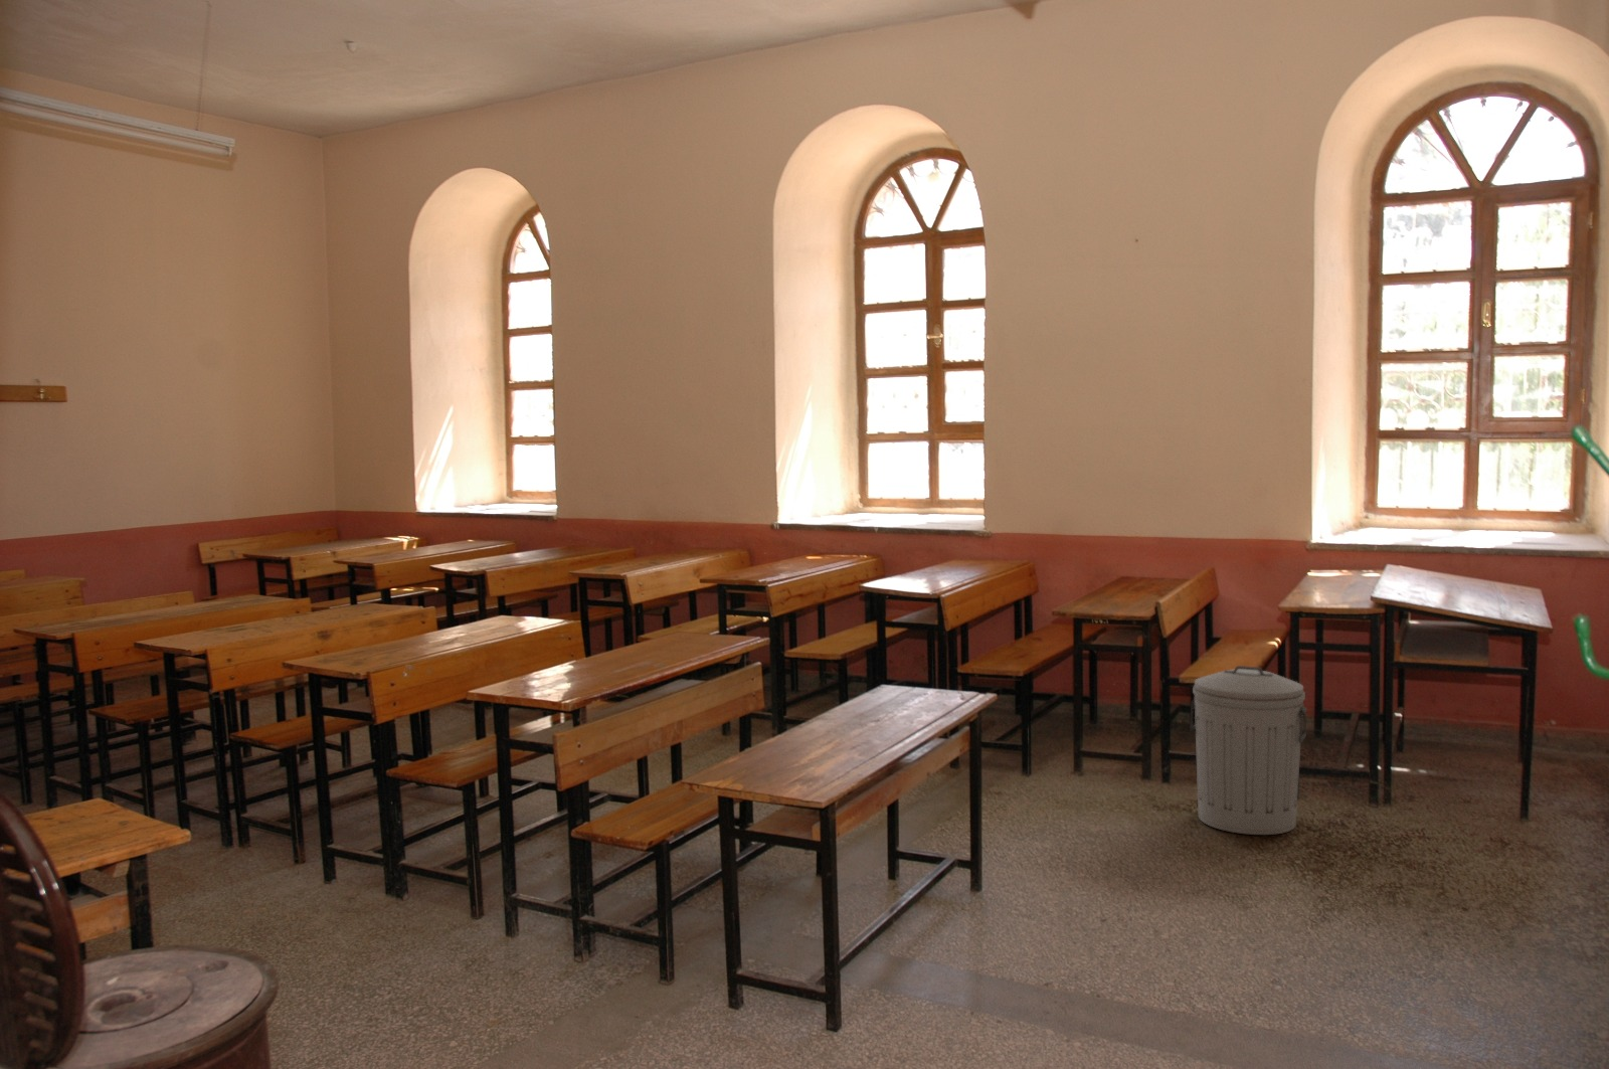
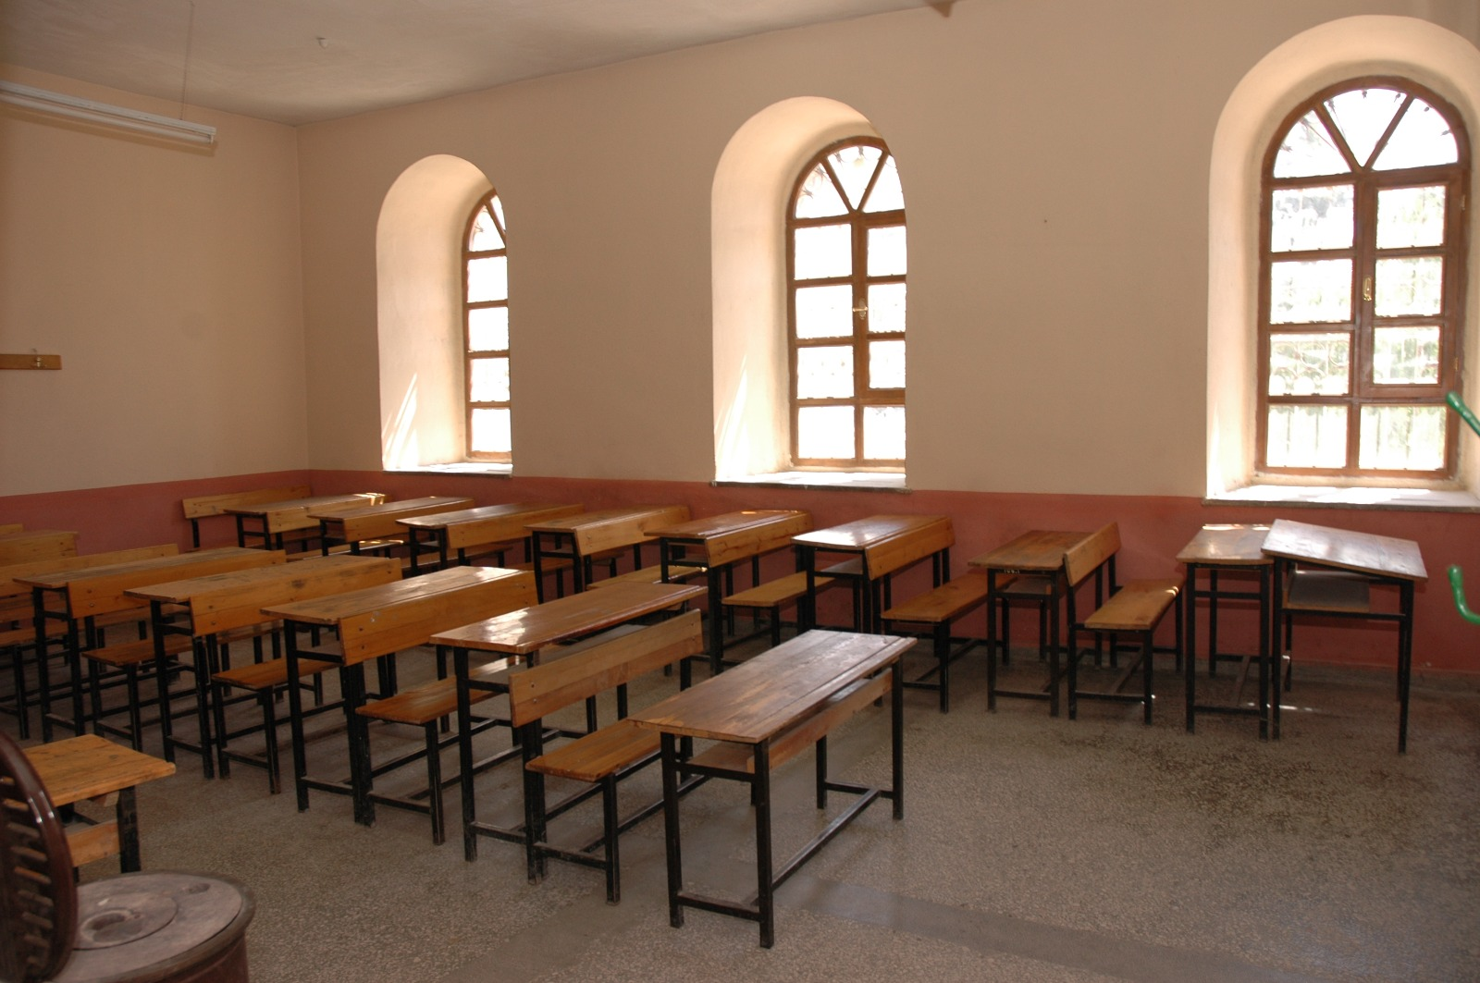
- trash can (1246, 743)
